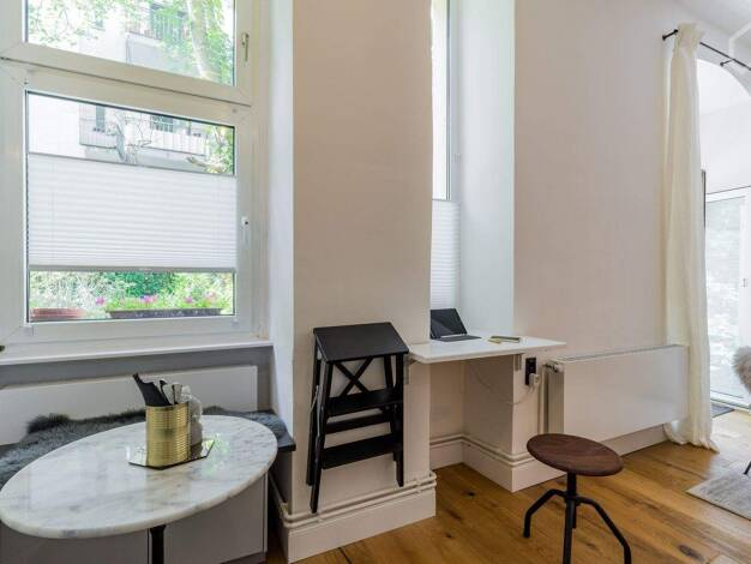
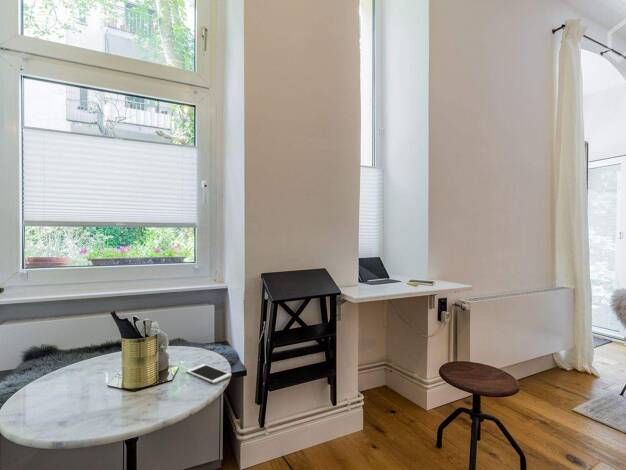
+ cell phone (208, 373)
